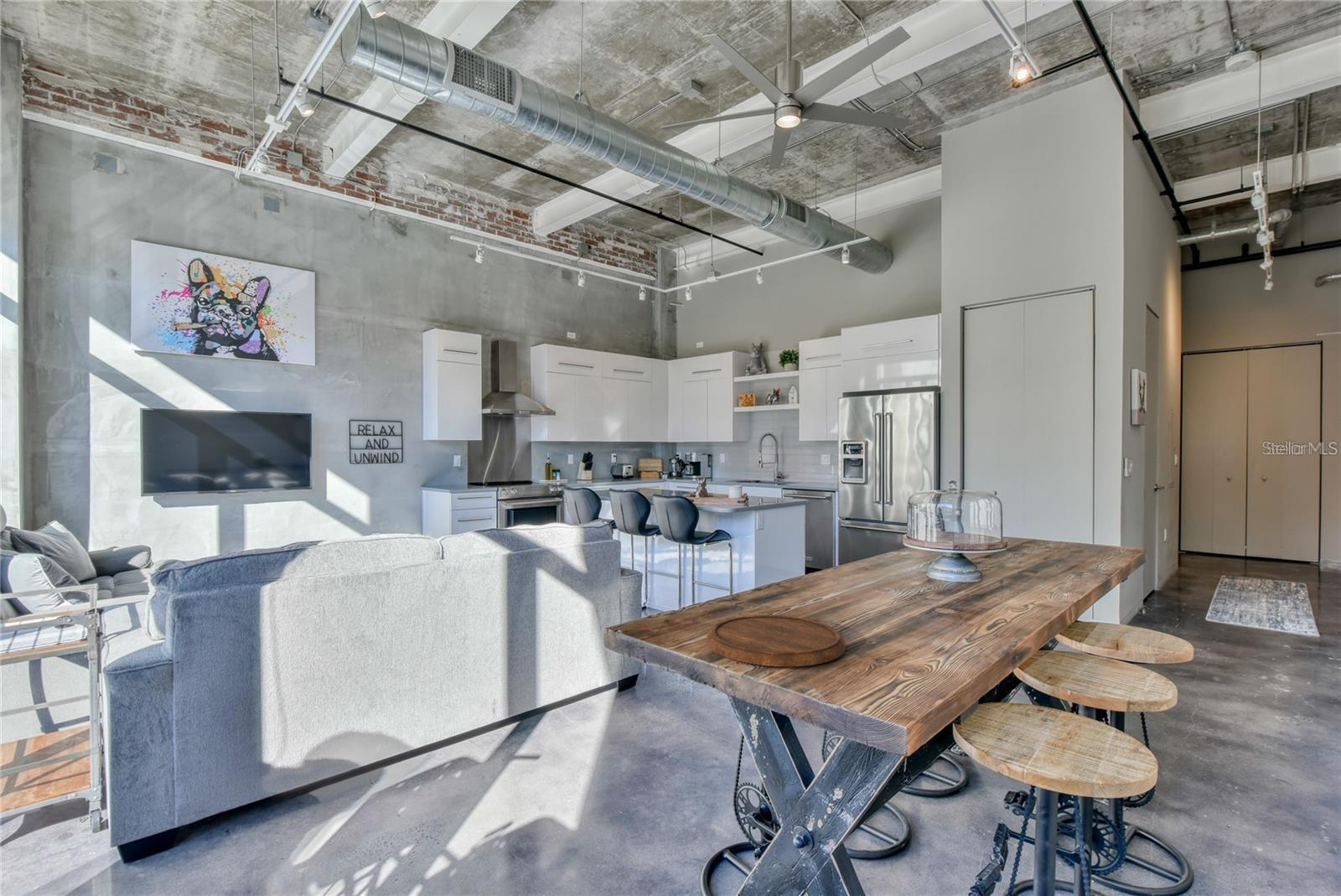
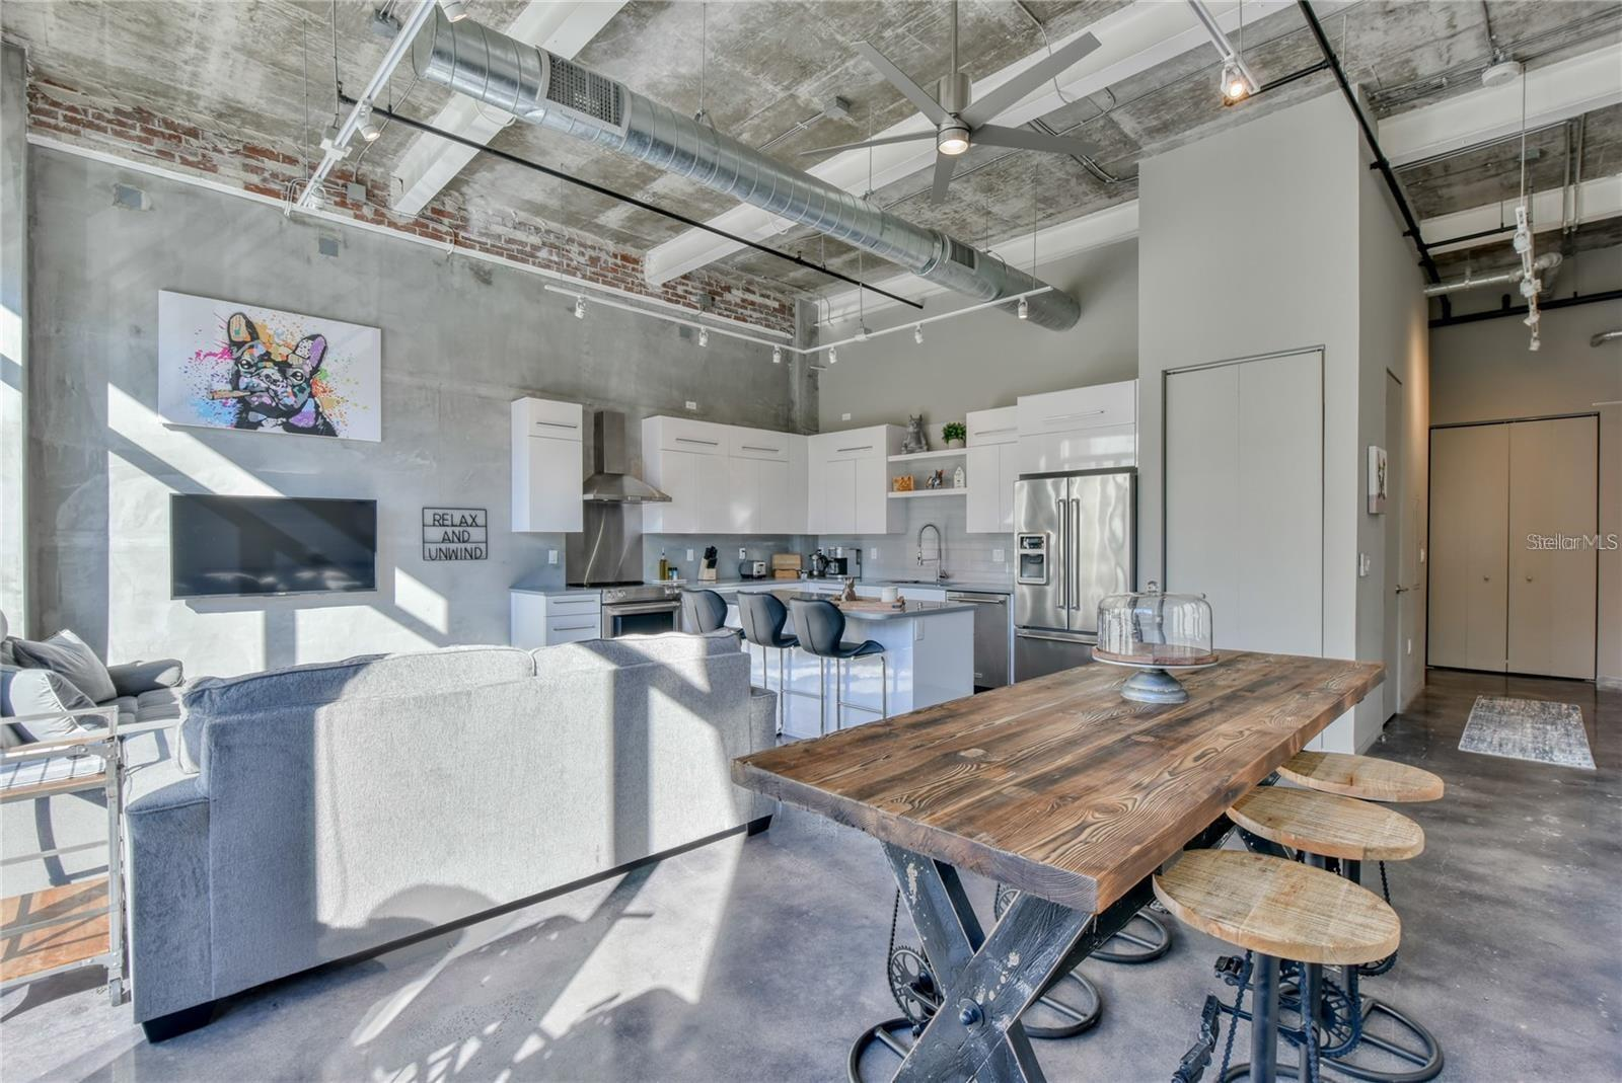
- cutting board (774, 637)
